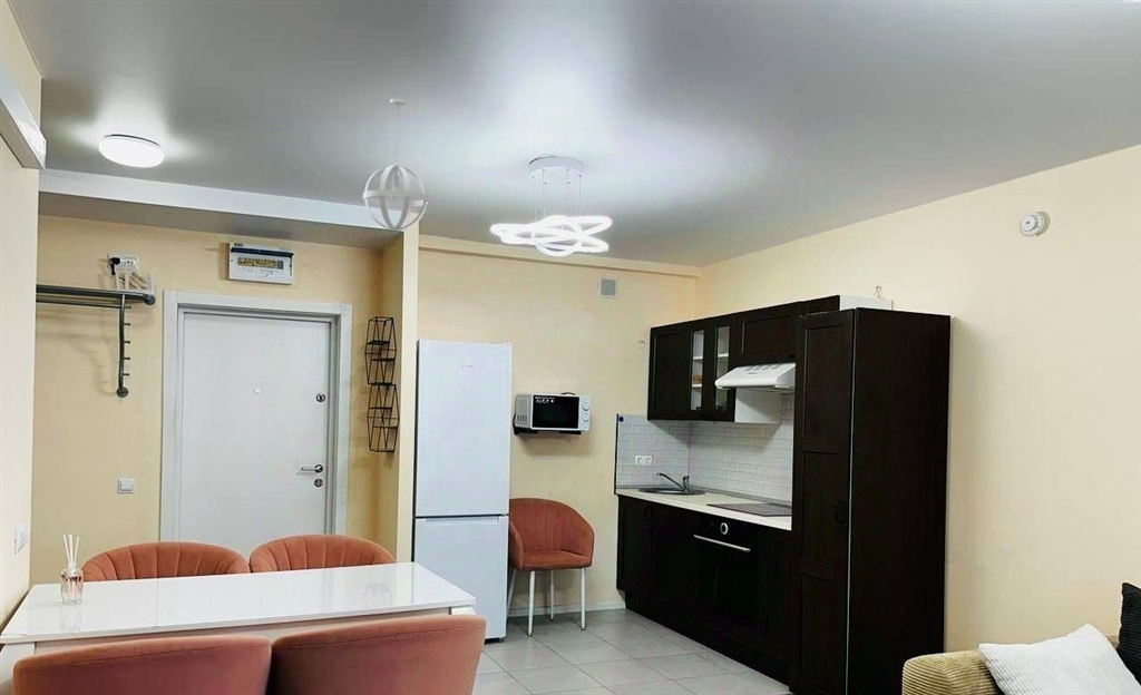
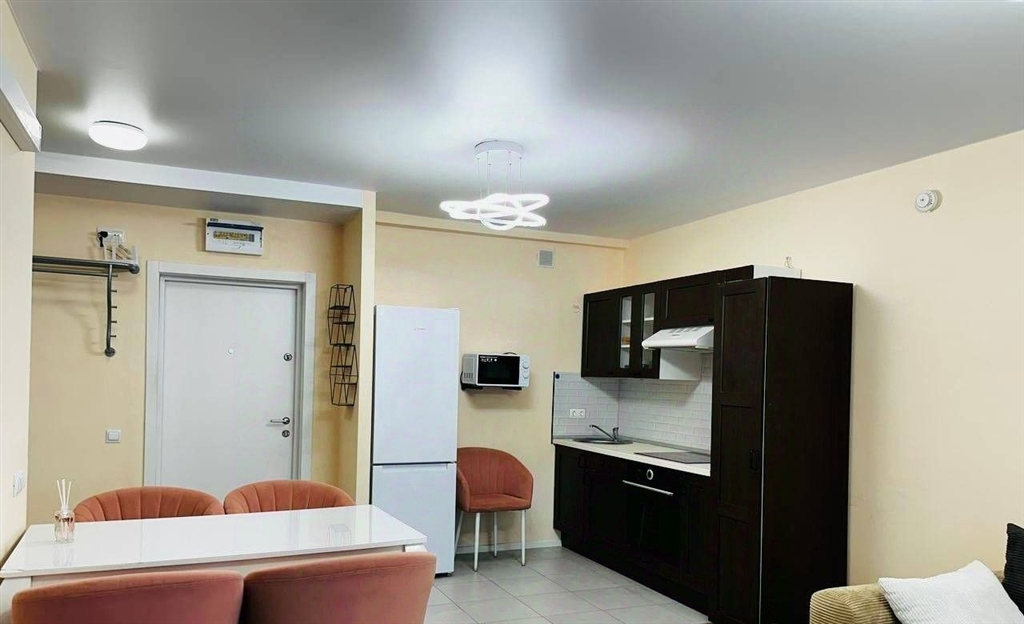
- pendant light (397, 165)
